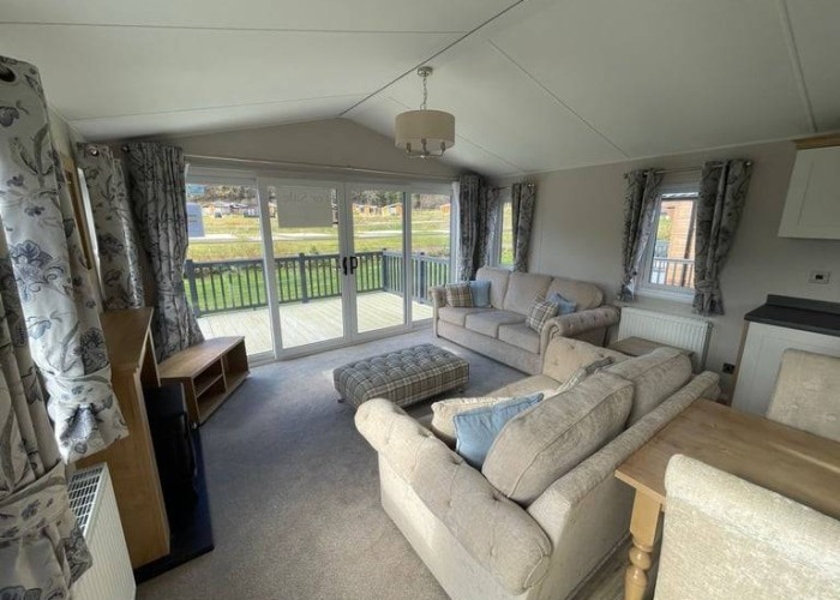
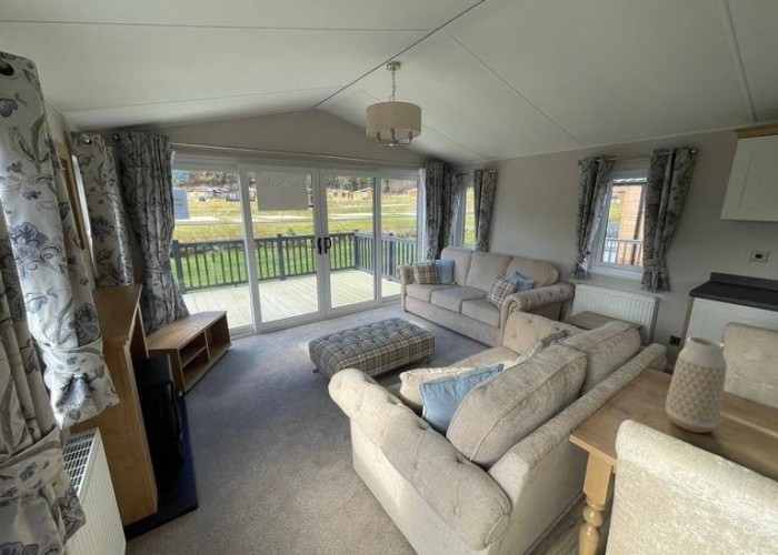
+ vase (697, 383)
